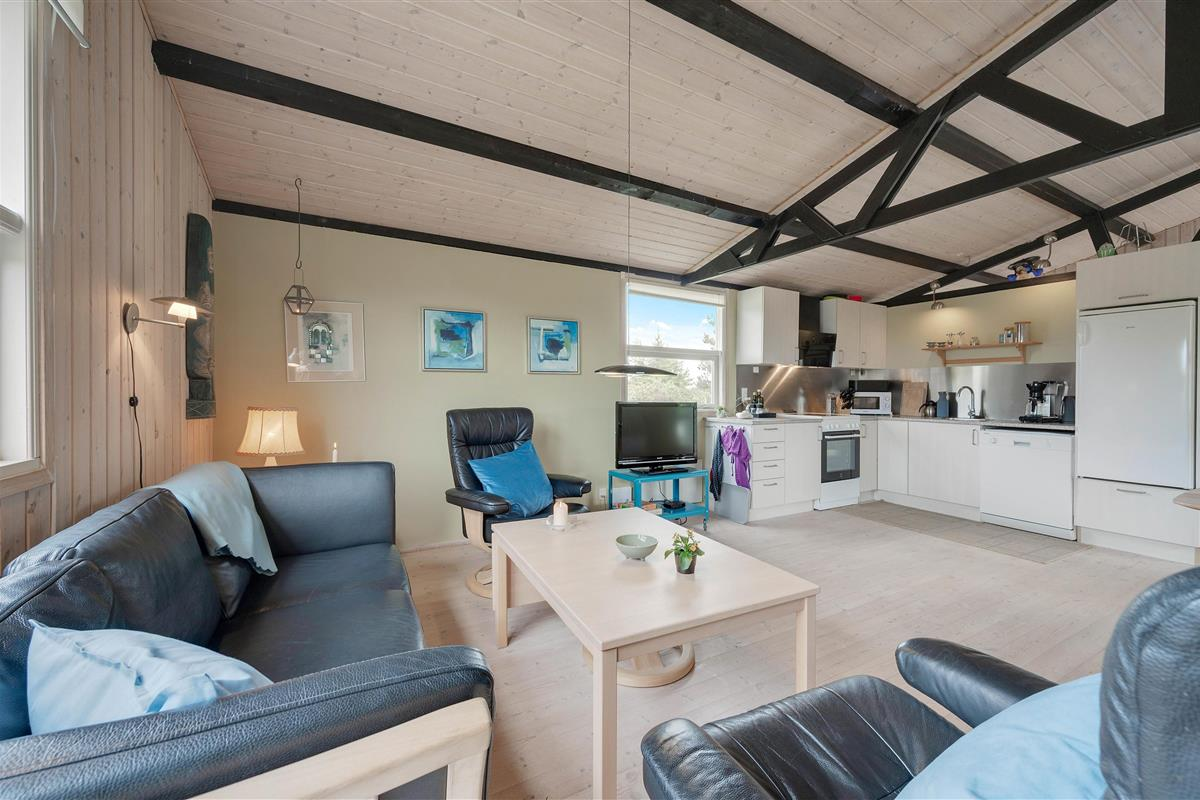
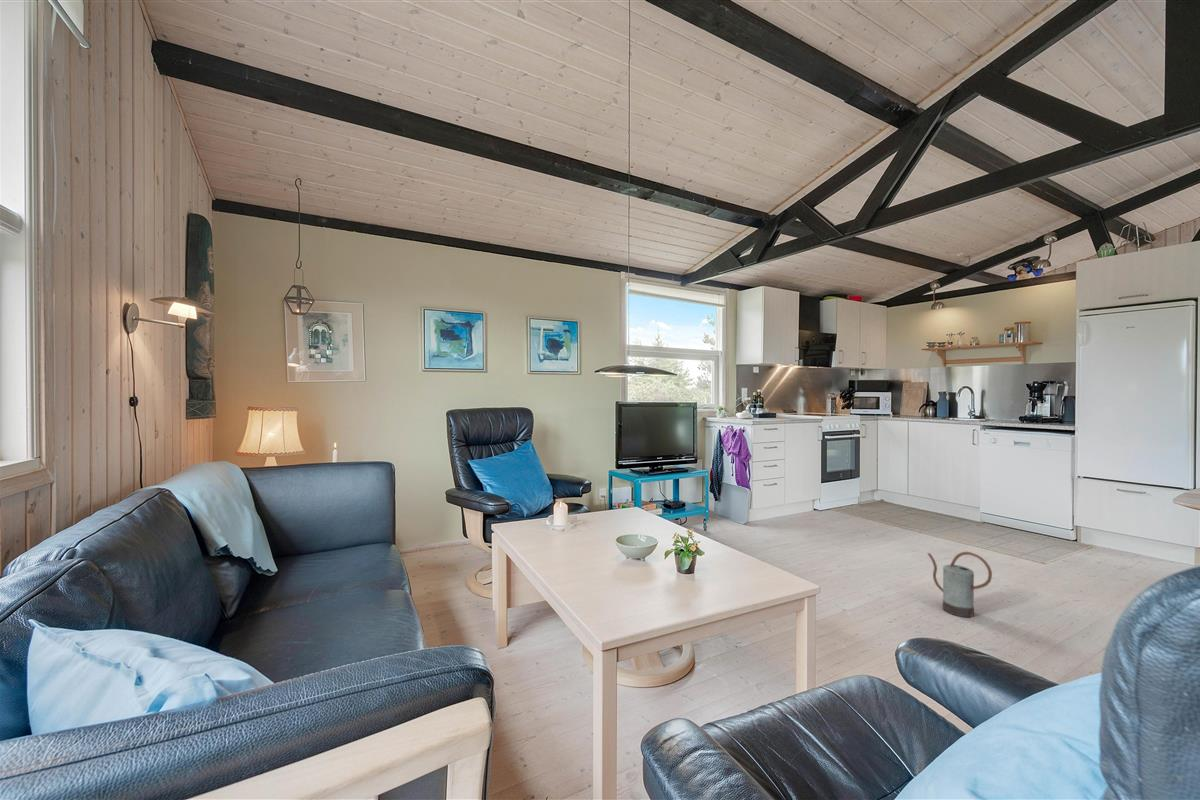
+ watering can (957, 580)
